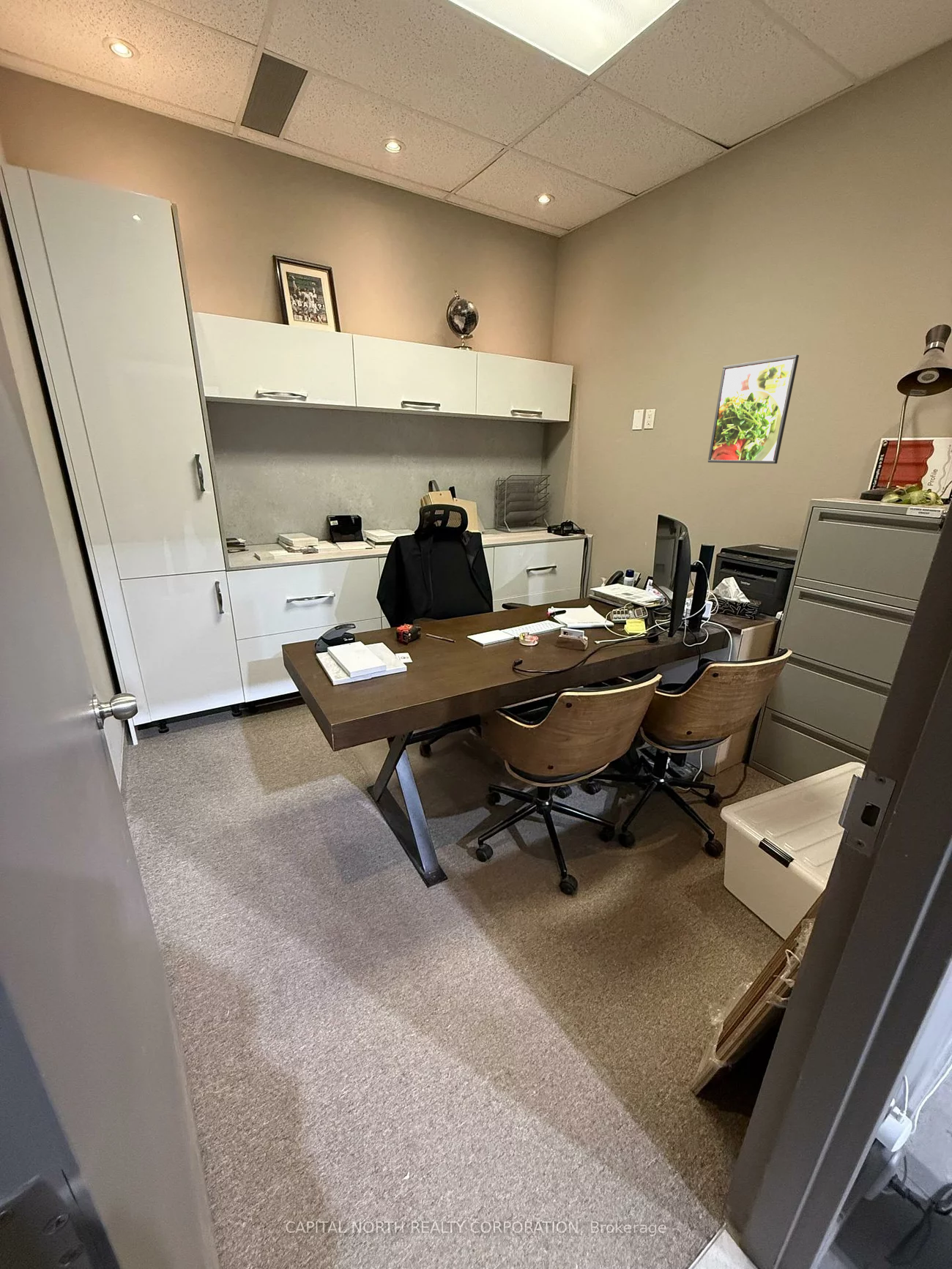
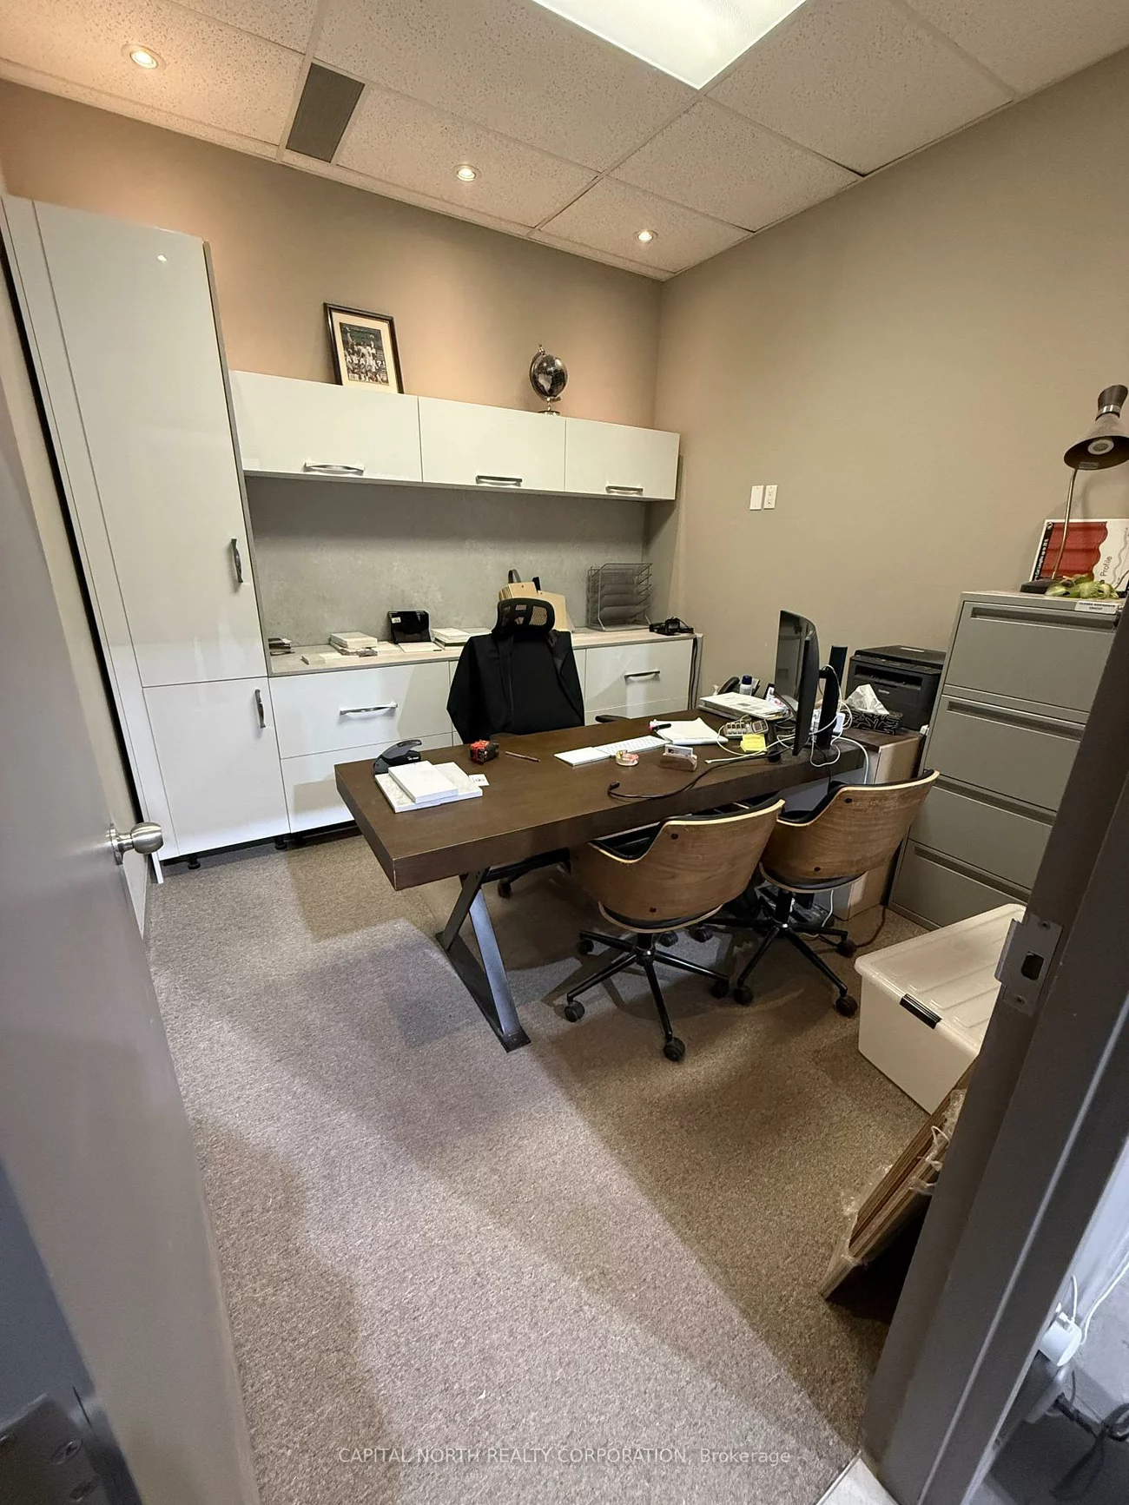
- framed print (749, 413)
